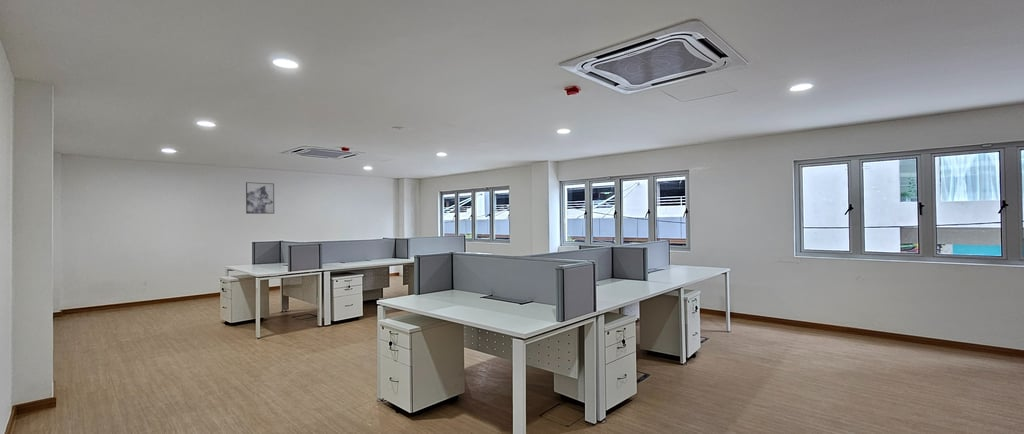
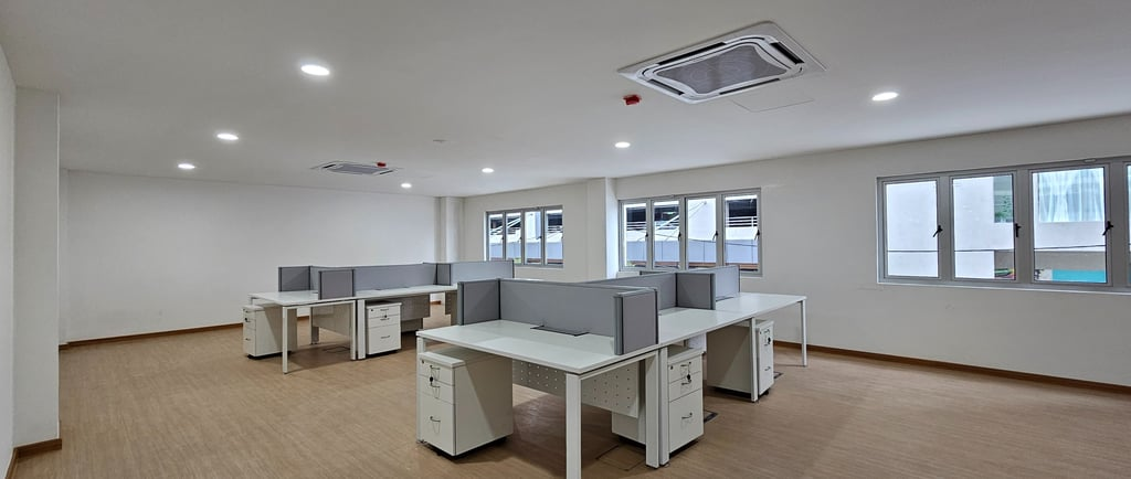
- wall art (260, 198)
